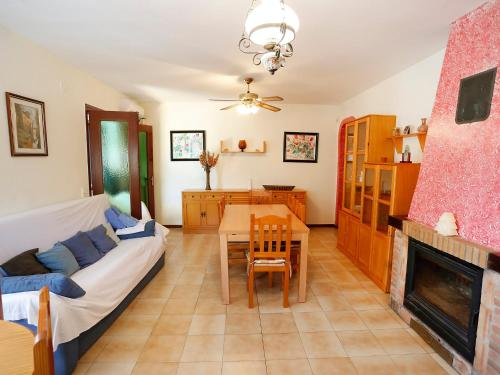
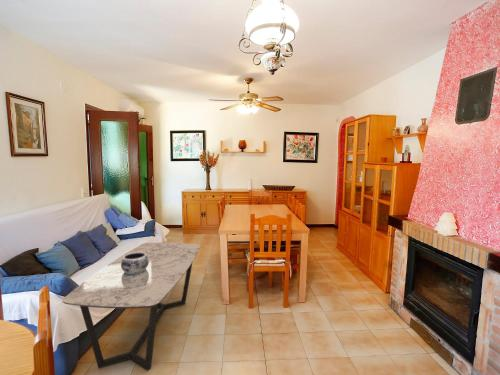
+ coffee table (149, 297)
+ decorative bowl (135, 262)
